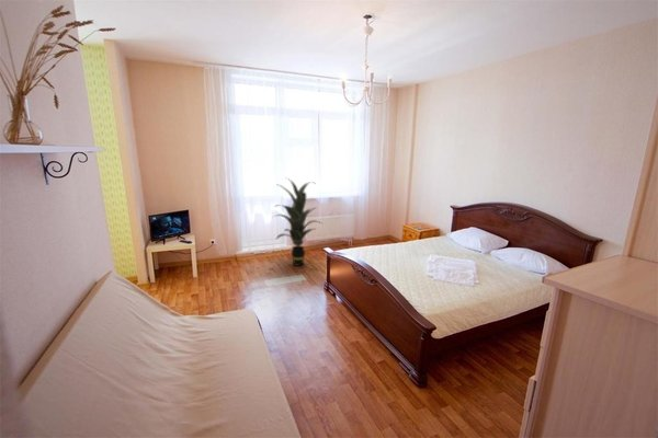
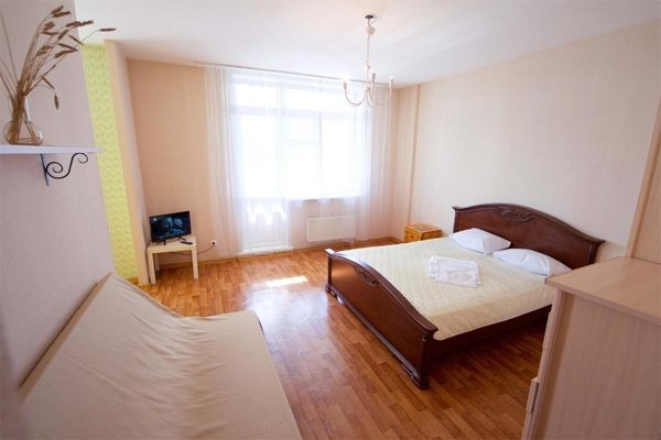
- indoor plant (294, 221)
